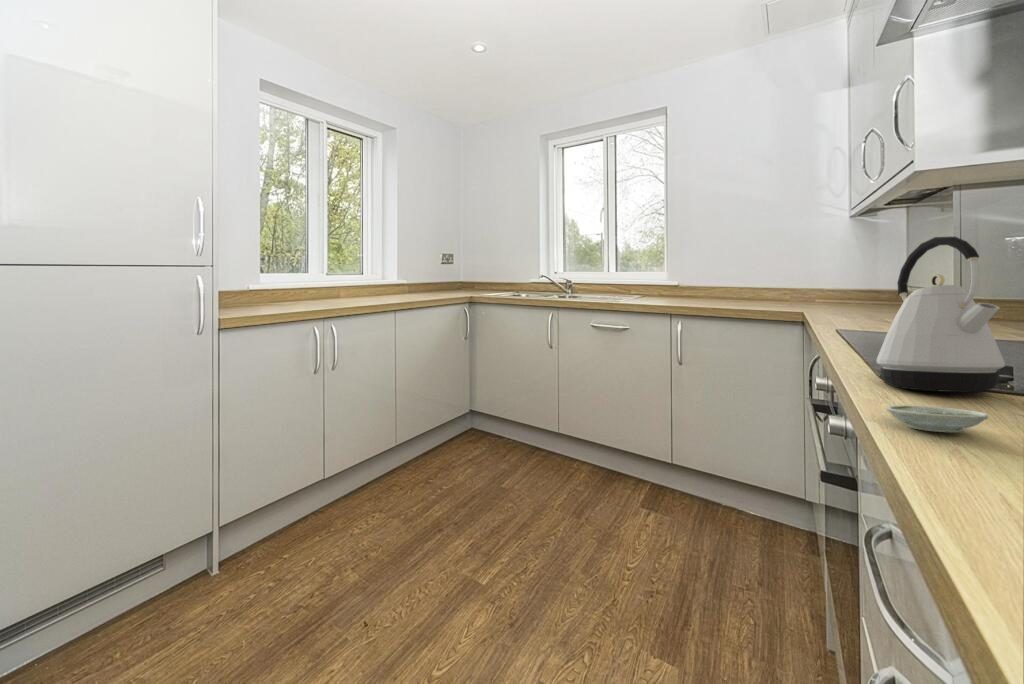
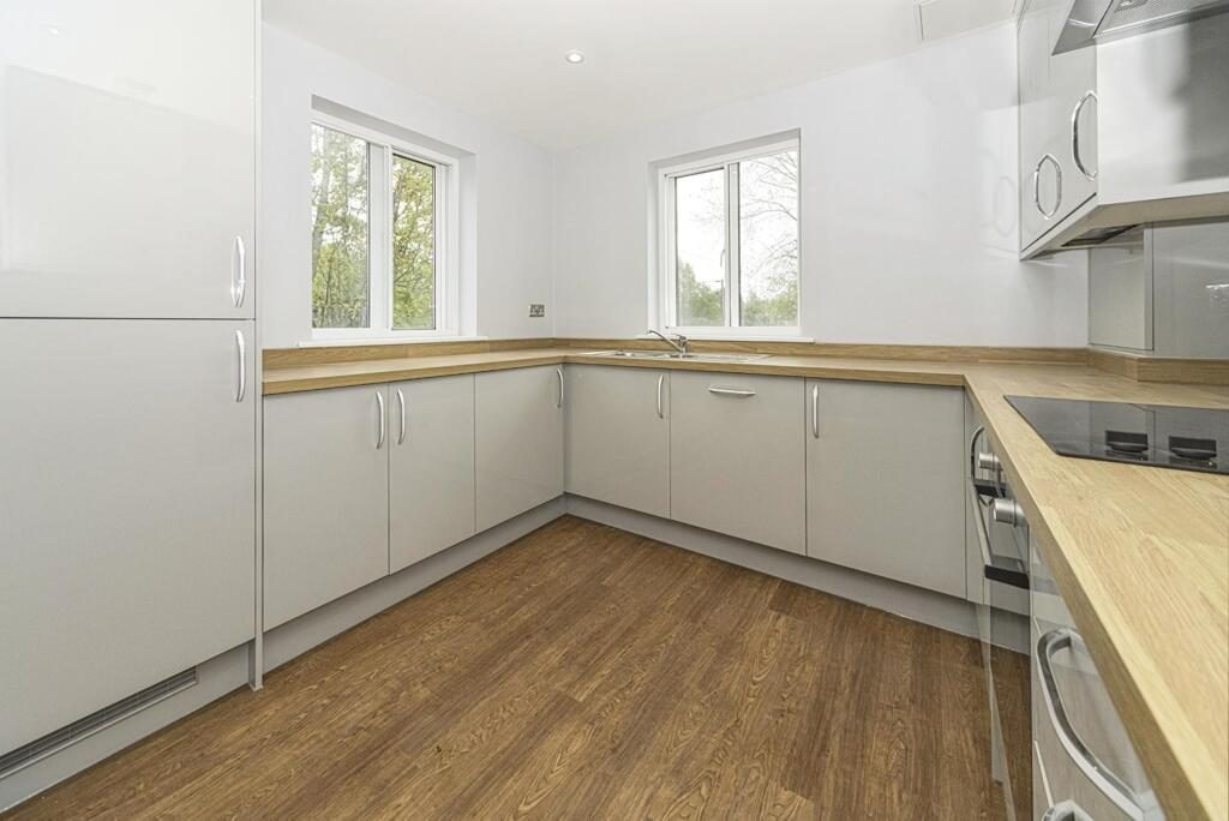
- kettle (939, 312)
- saucer (934, 419)
